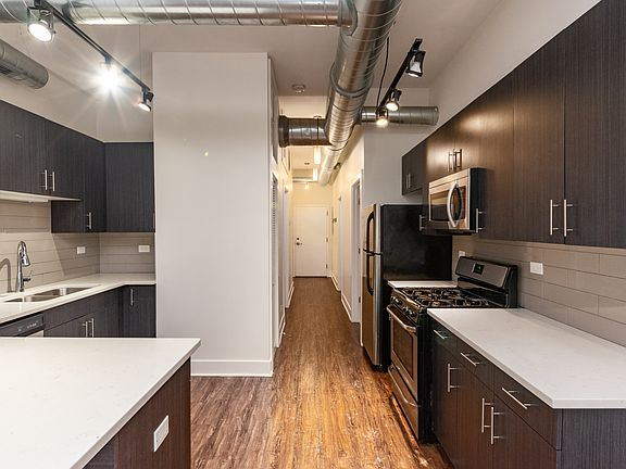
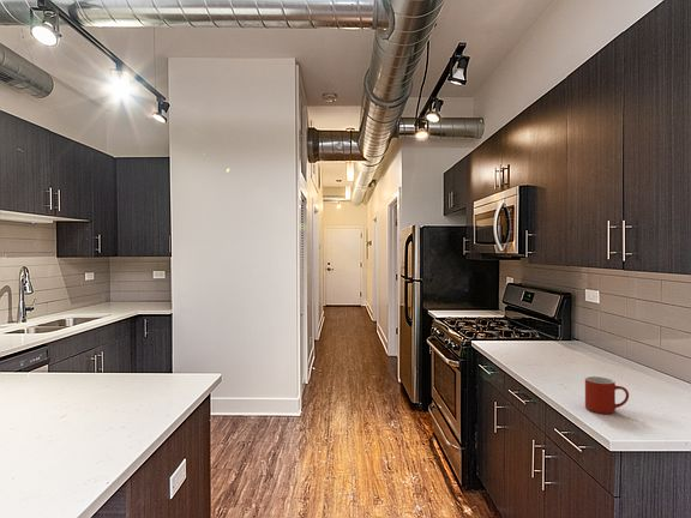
+ mug (606, 394)
